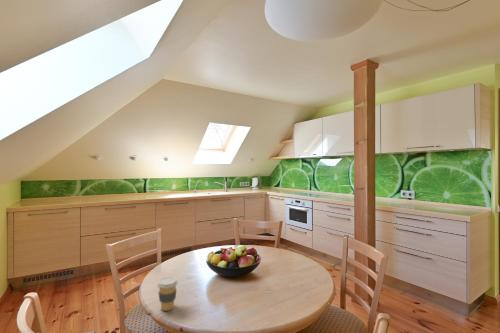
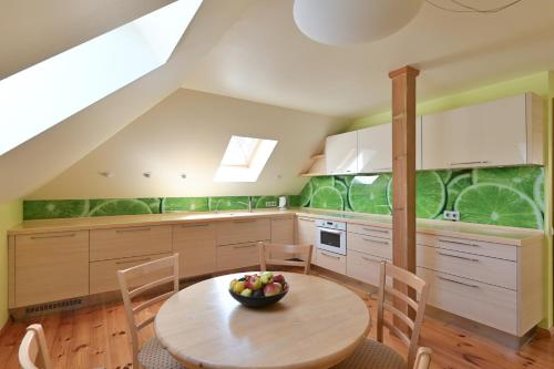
- coffee cup (167, 294)
